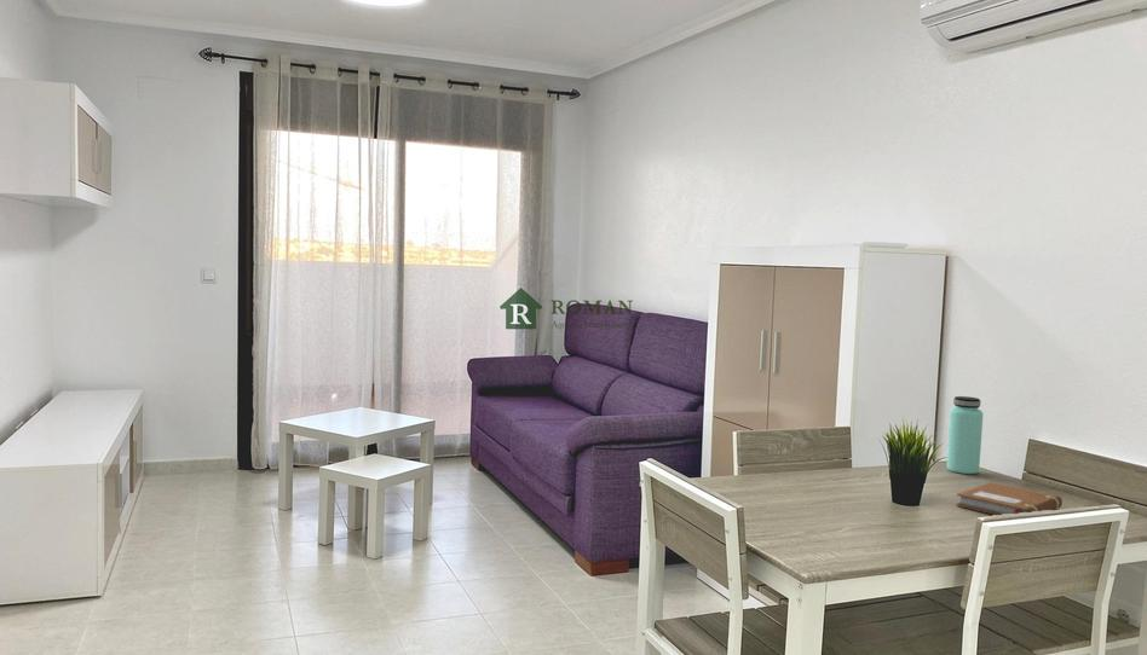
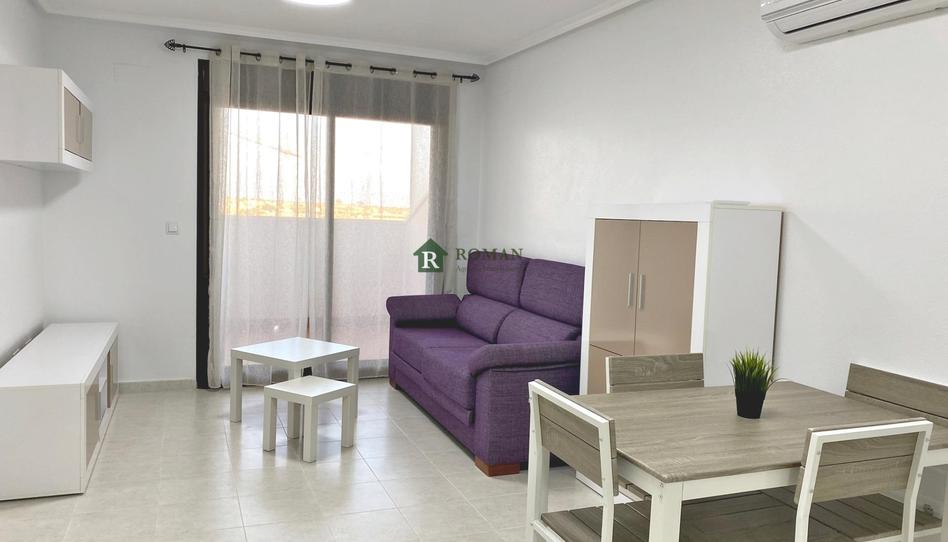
- notebook (1008, 502)
- bottle (964, 434)
